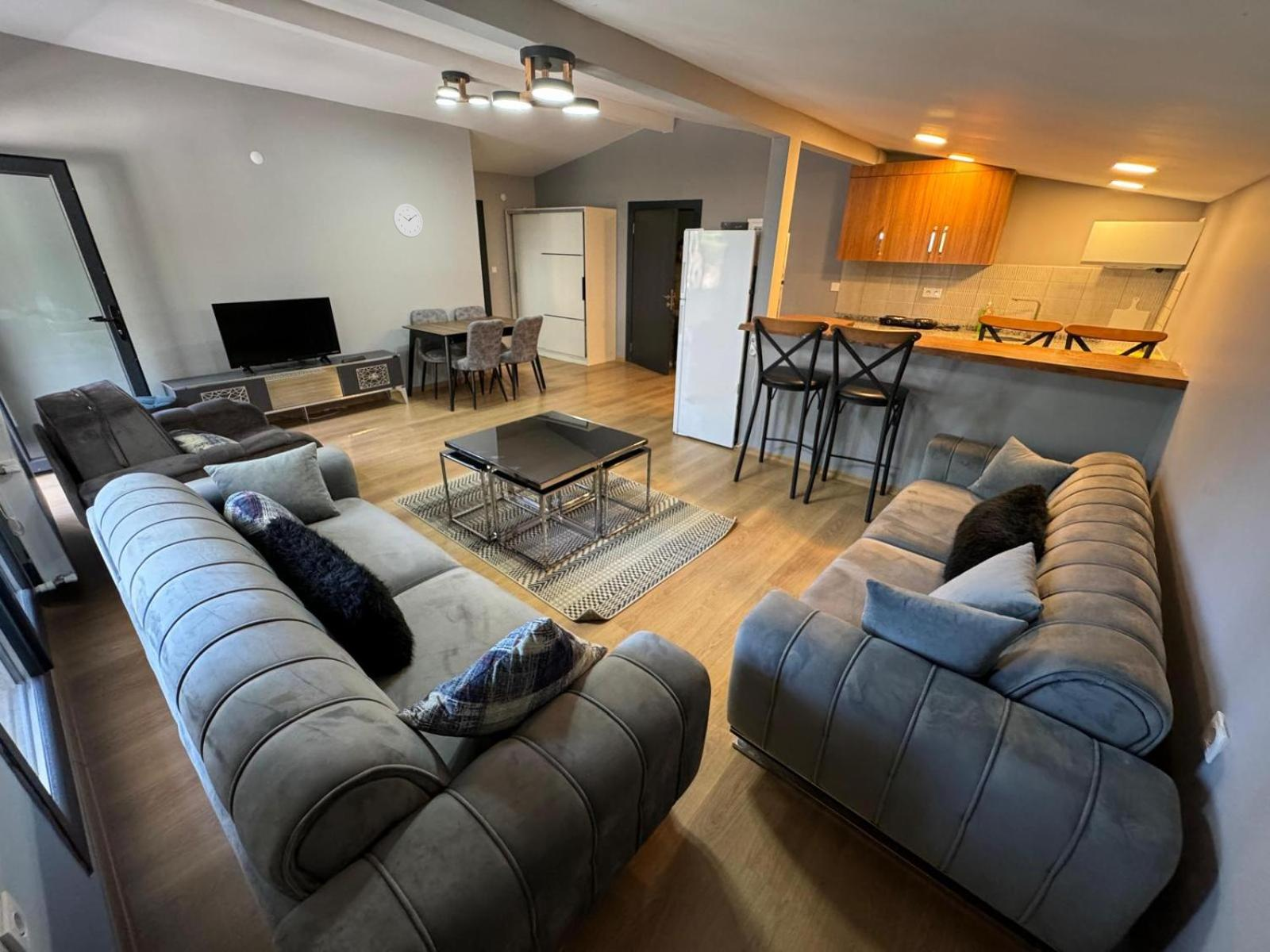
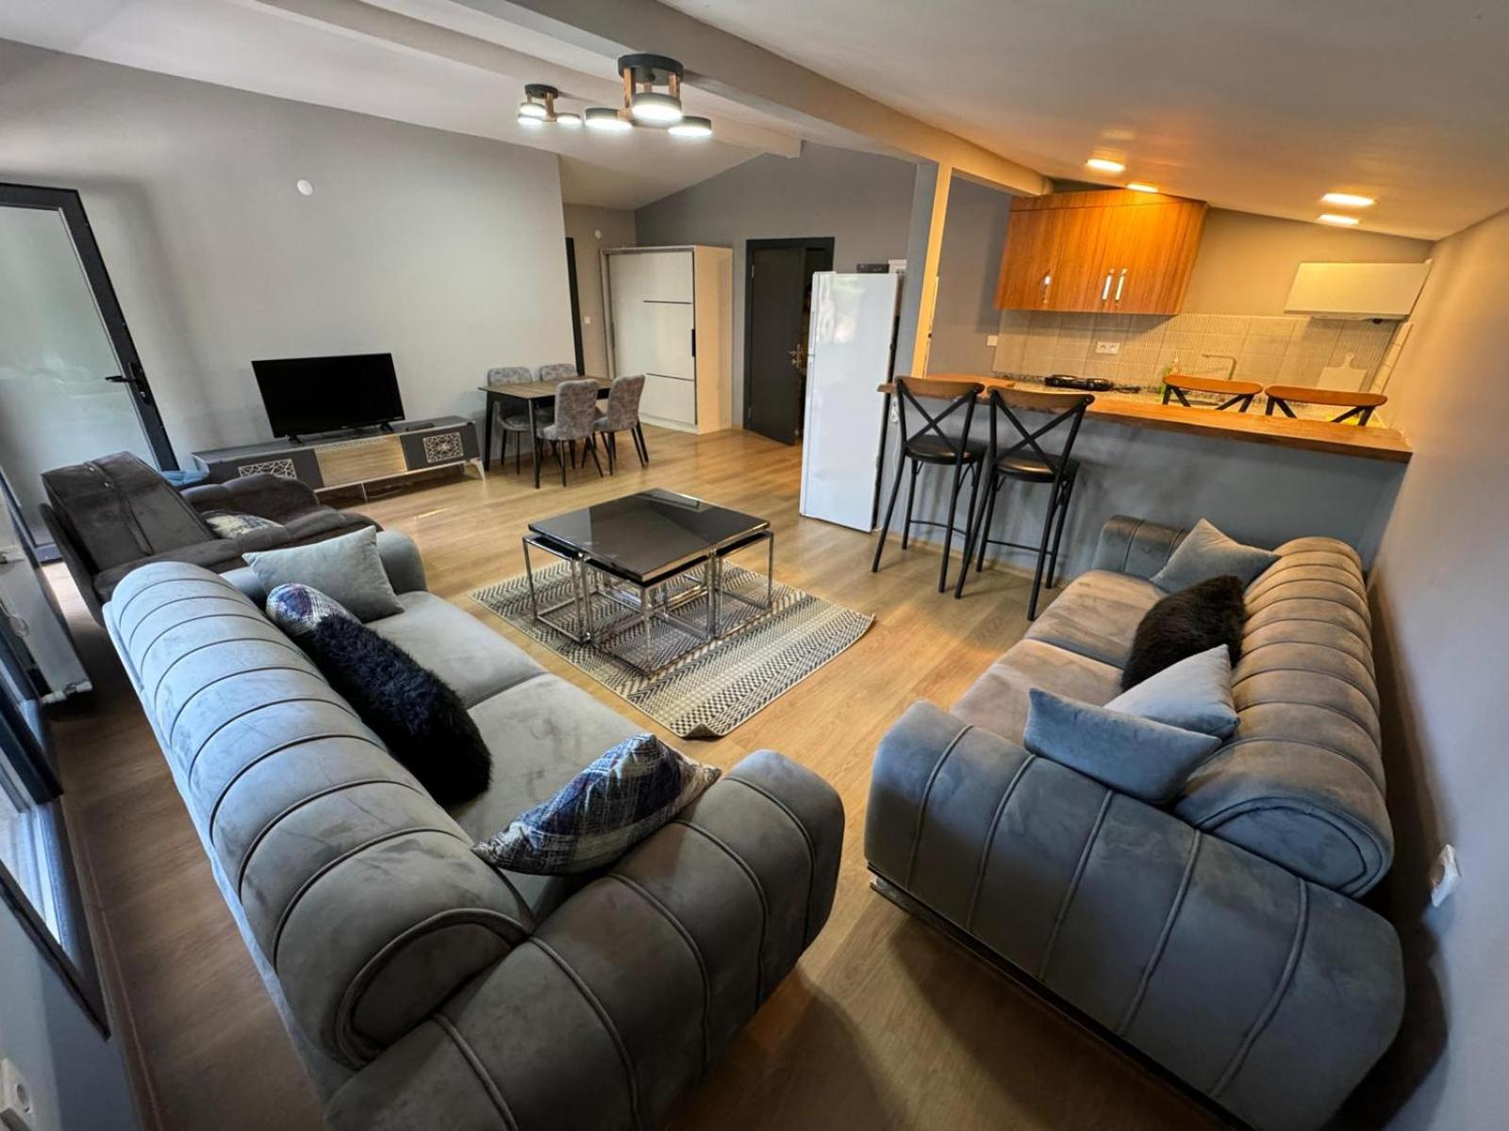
- wall clock (408, 221)
